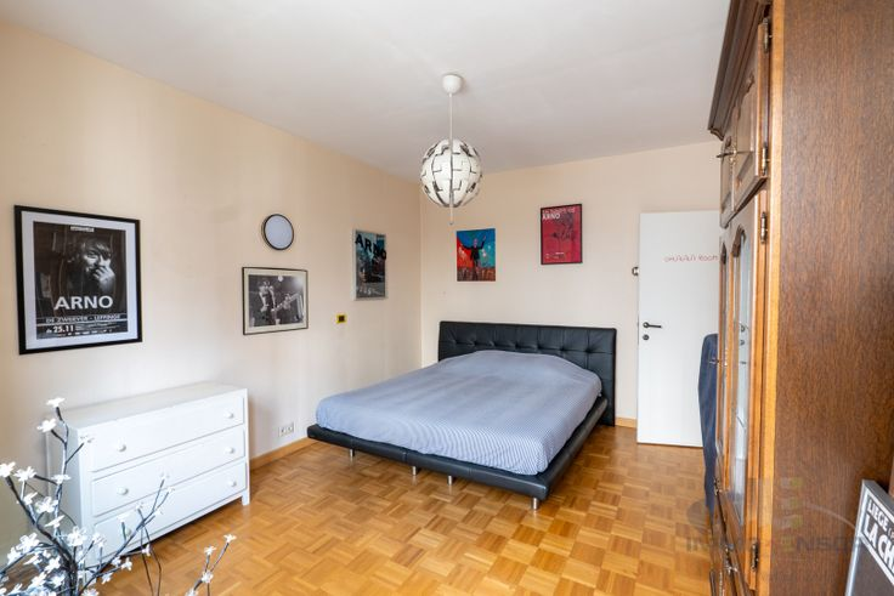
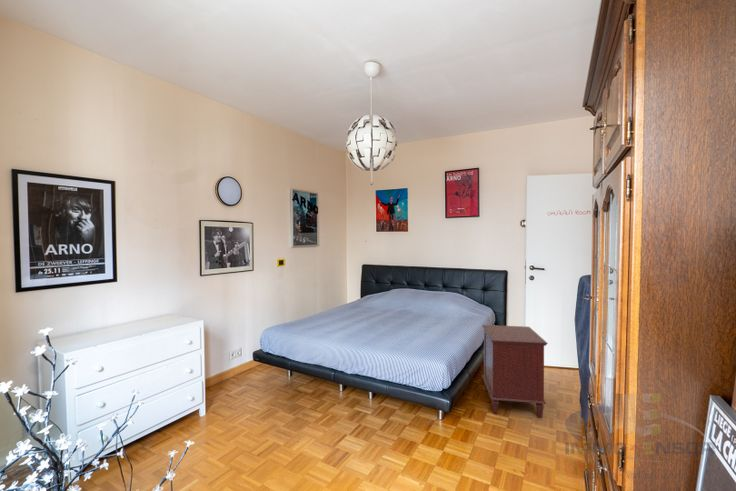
+ nightstand (511, 367)
